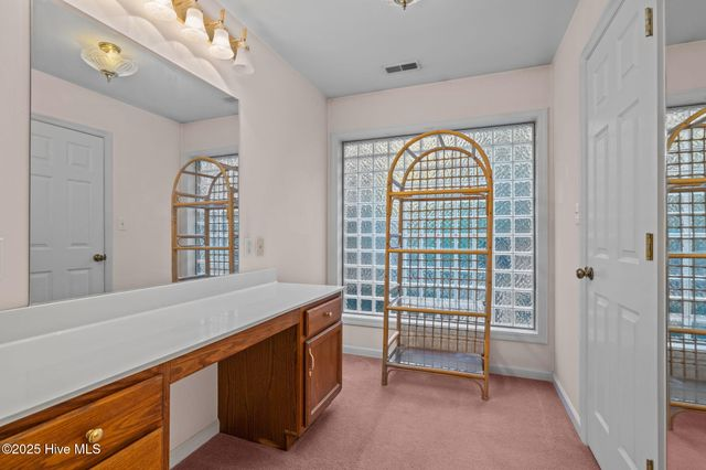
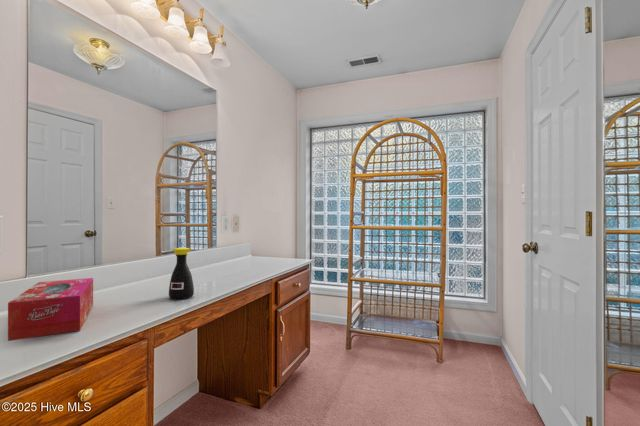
+ bottle (181, 272)
+ tissue box (57, 304)
